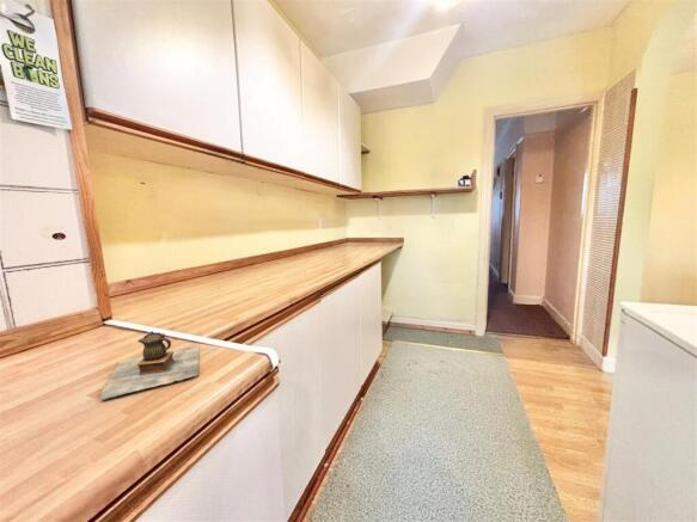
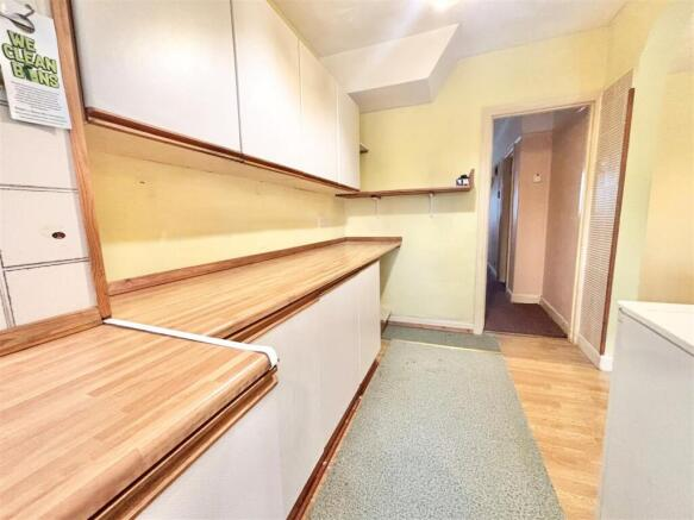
- teapot (154, 349)
